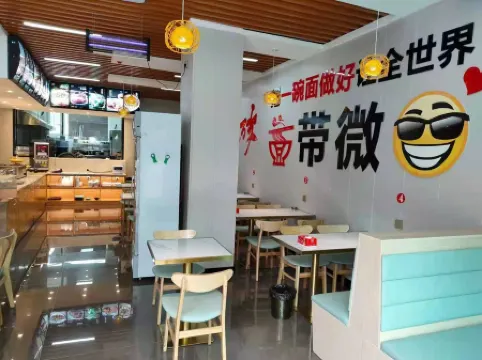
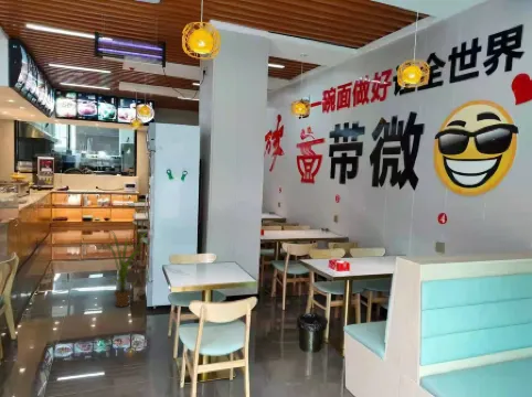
+ house plant (118, 268)
